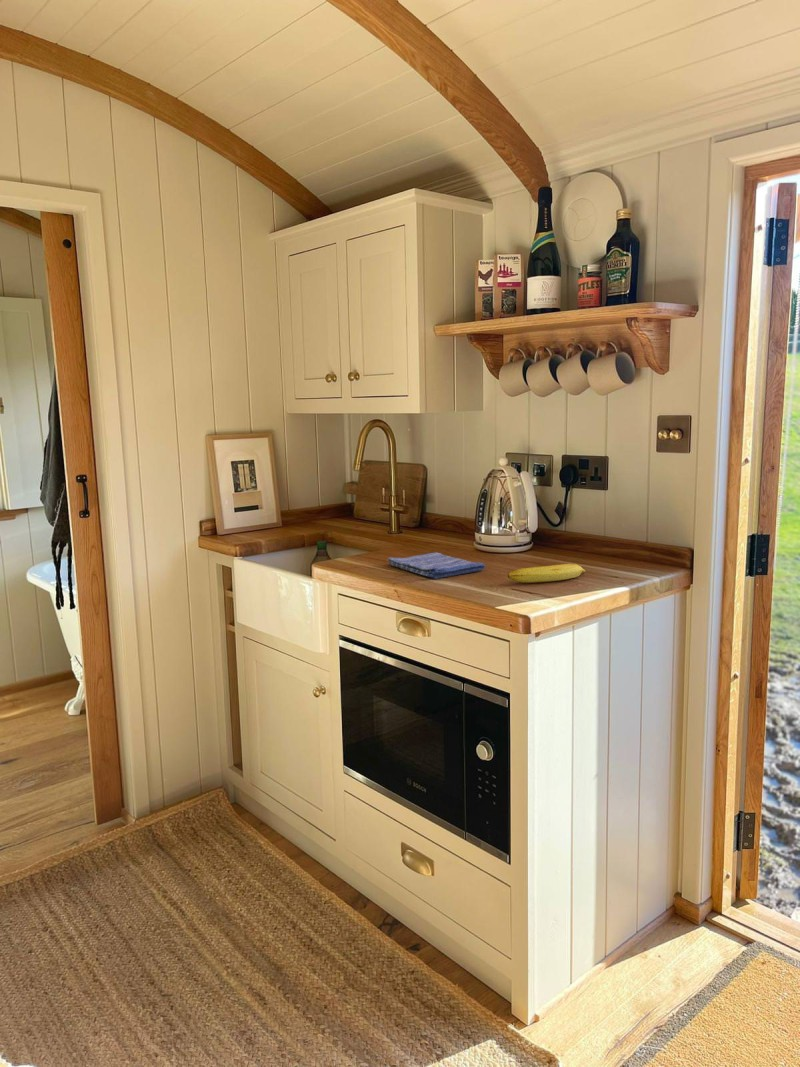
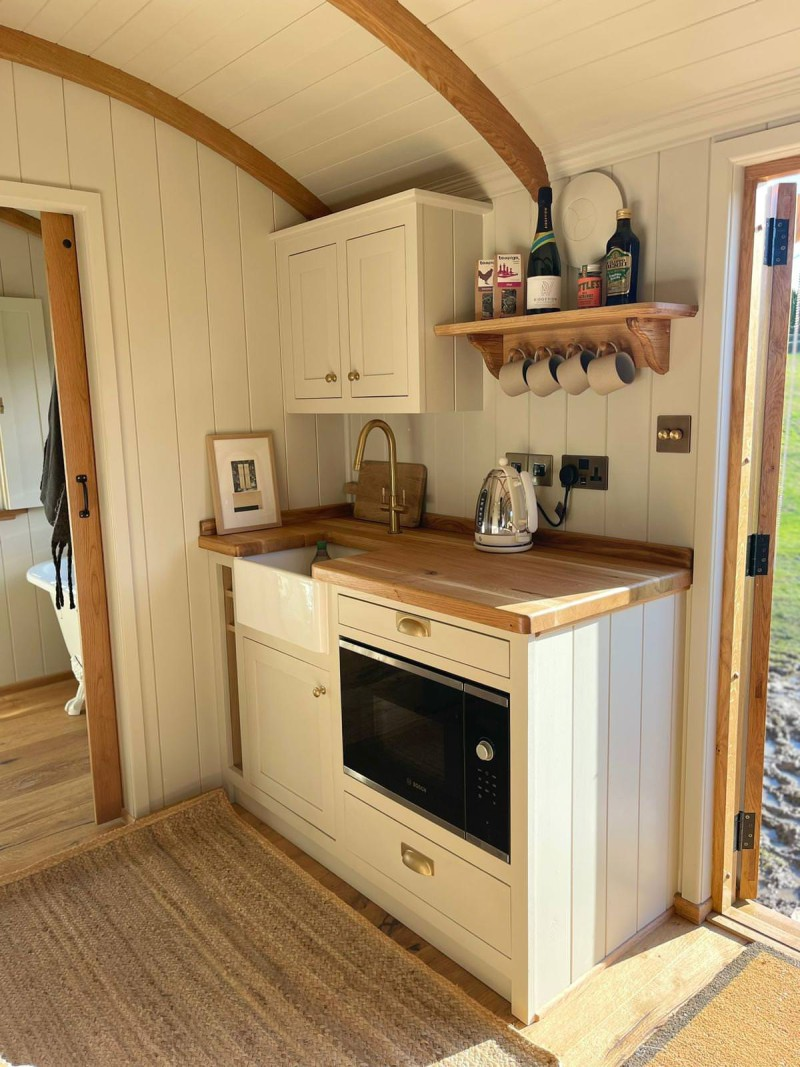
- dish towel (435, 562)
- fruit (553, 571)
